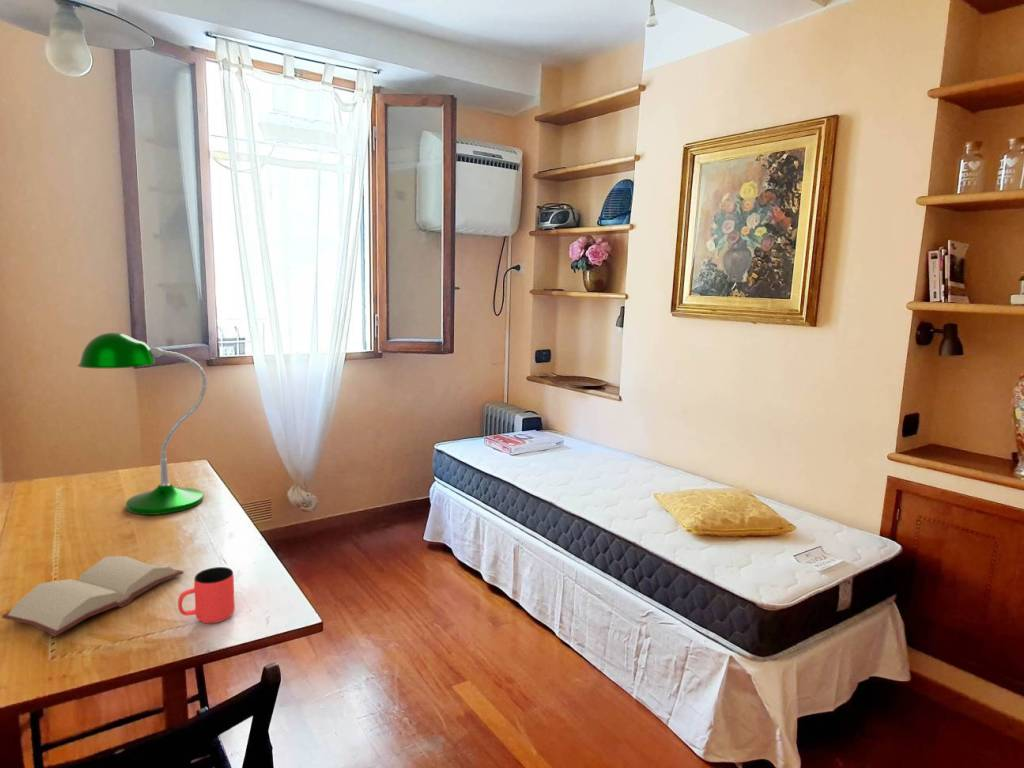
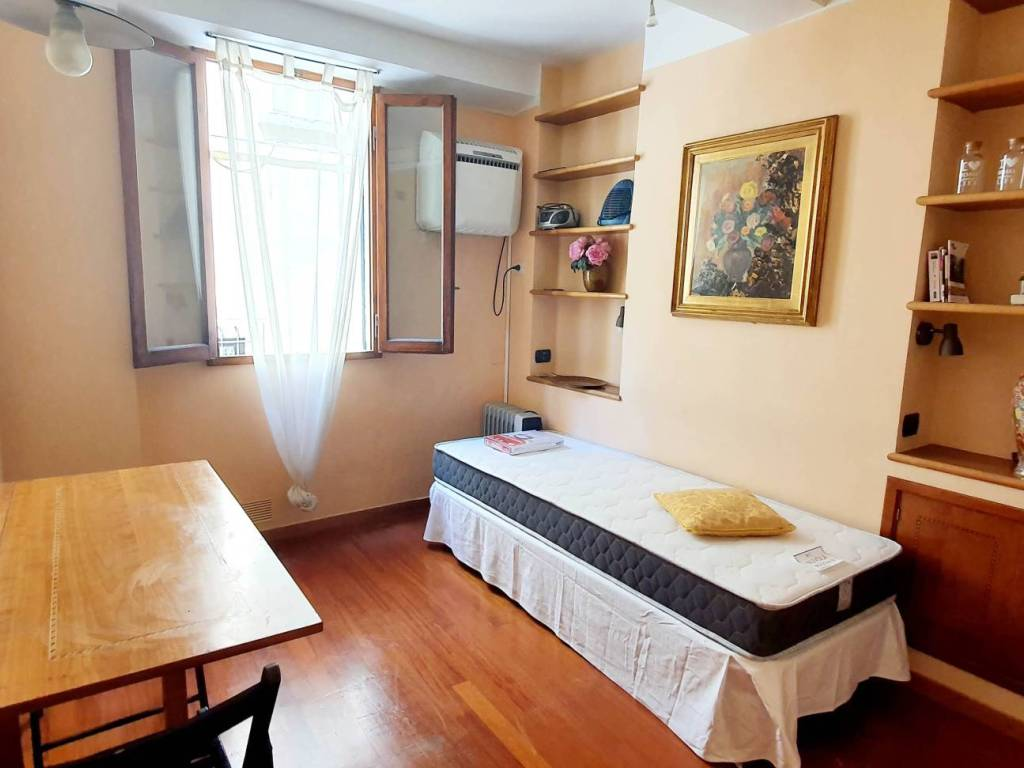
- hardback book (98, 586)
- desk lamp (167, 434)
- cup (206, 597)
